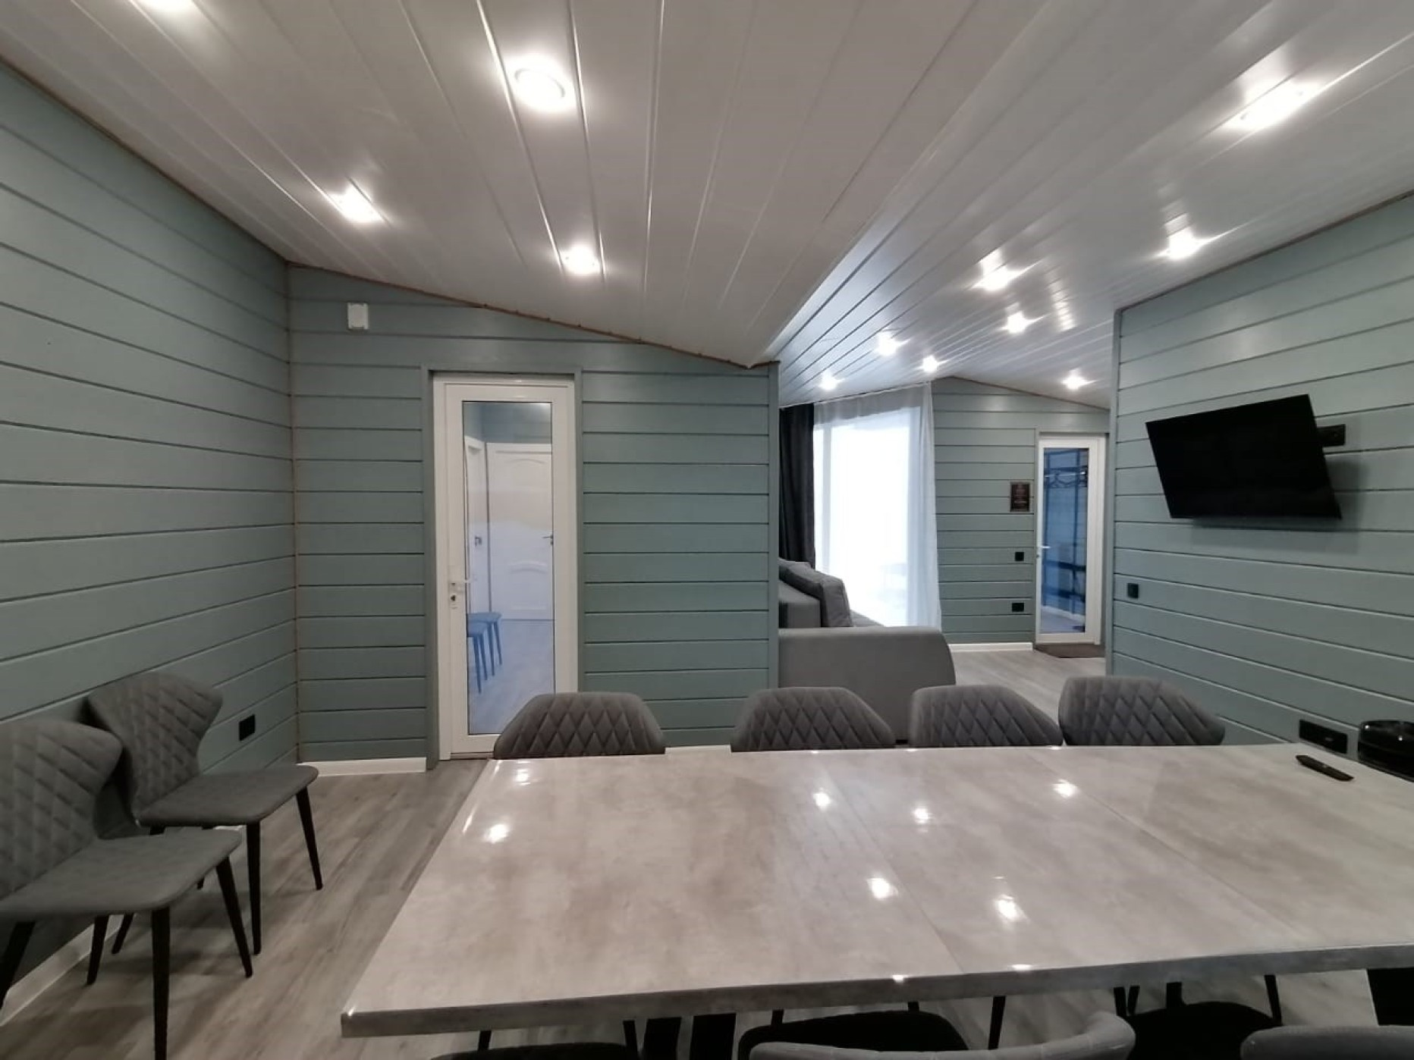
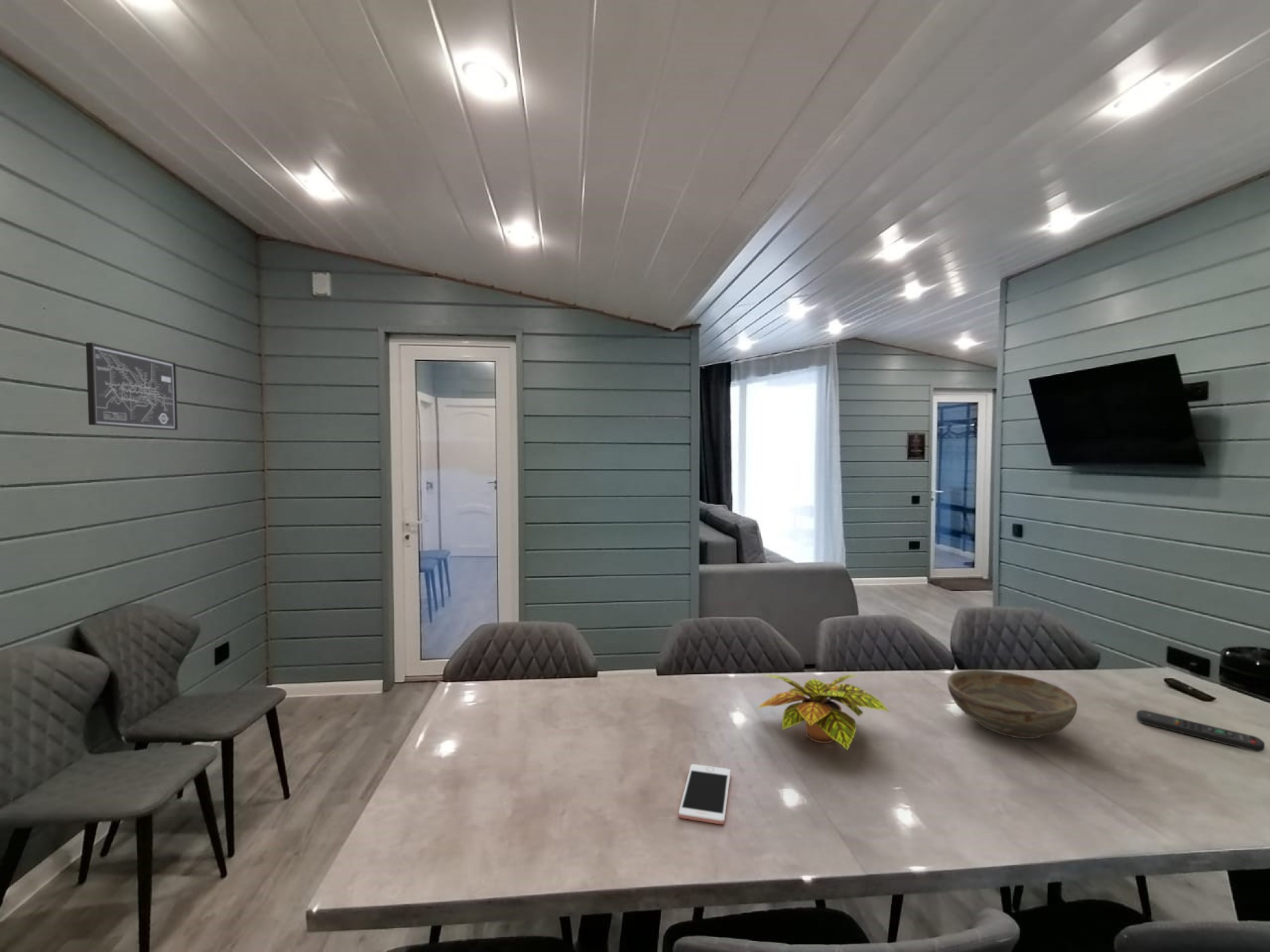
+ remote control (1196, 729)
+ wall art (136, 390)
+ cell phone (706, 791)
+ bowl (1008, 706)
+ plant (826, 702)
